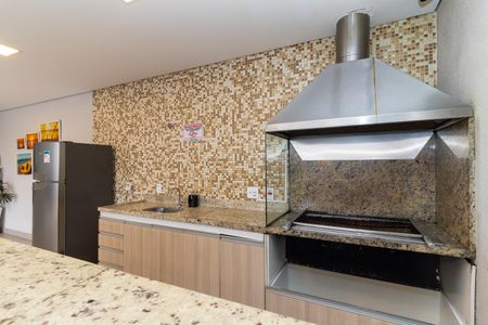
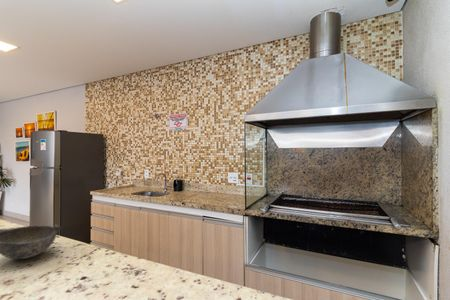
+ bowl (28, 241)
